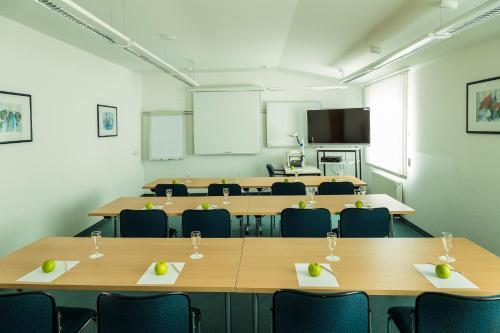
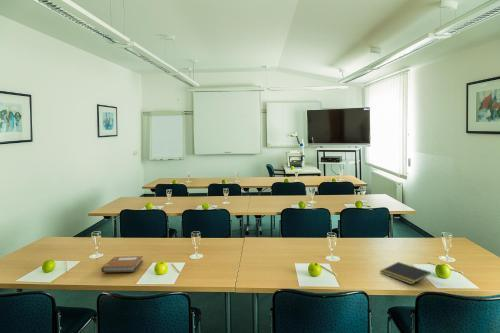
+ notepad (404, 272)
+ notebook (123, 263)
